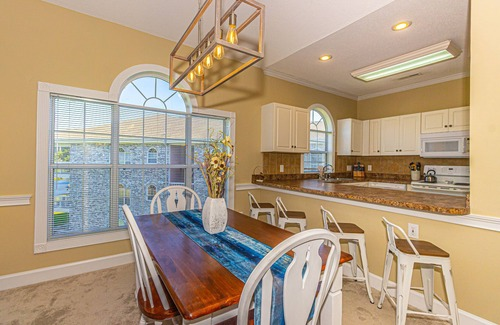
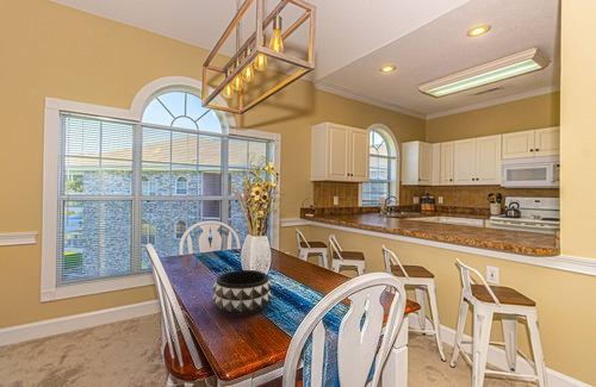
+ decorative bowl (242, 291)
